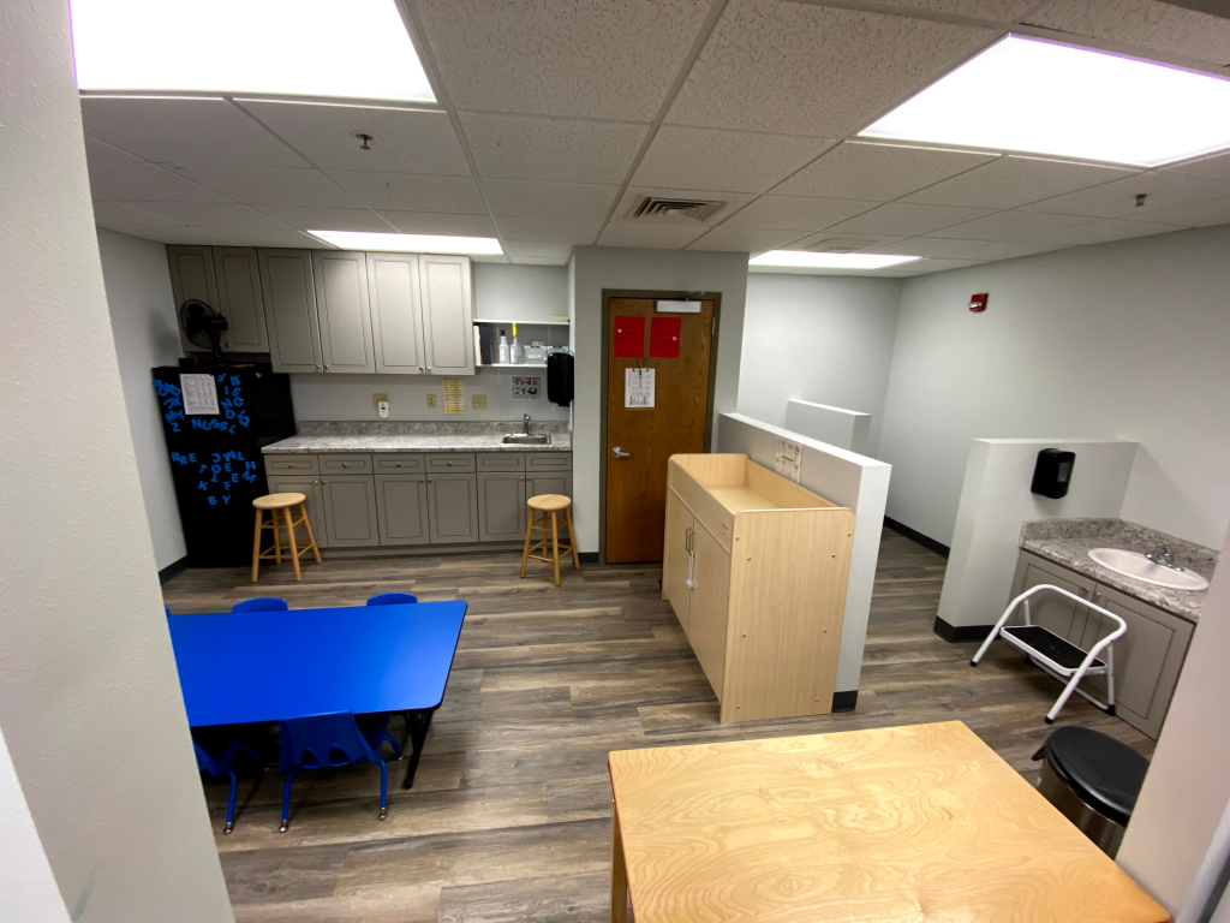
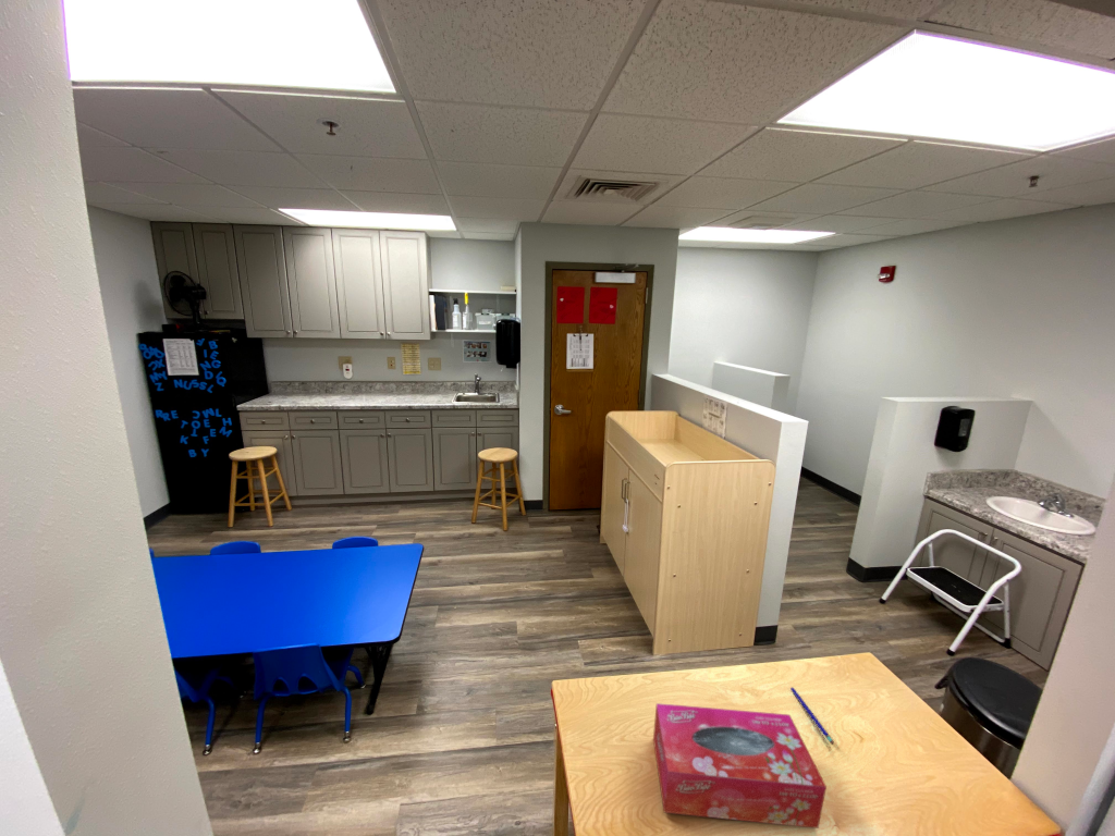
+ tissue box (731, 760)
+ pen (810, 714)
